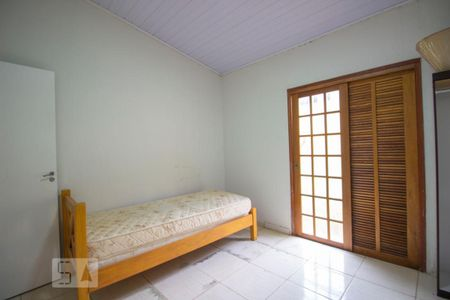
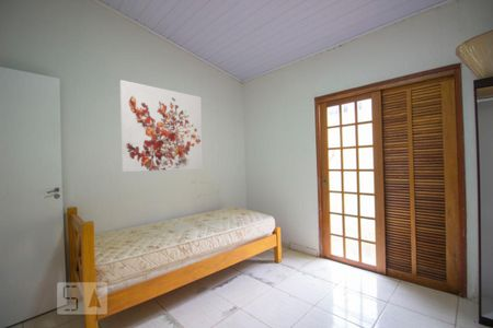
+ wall art (165, 129)
